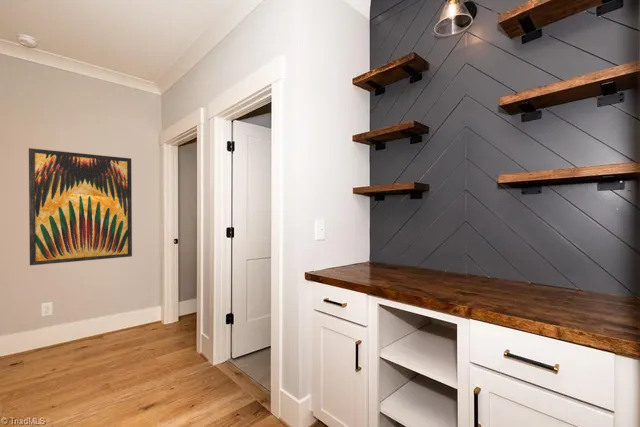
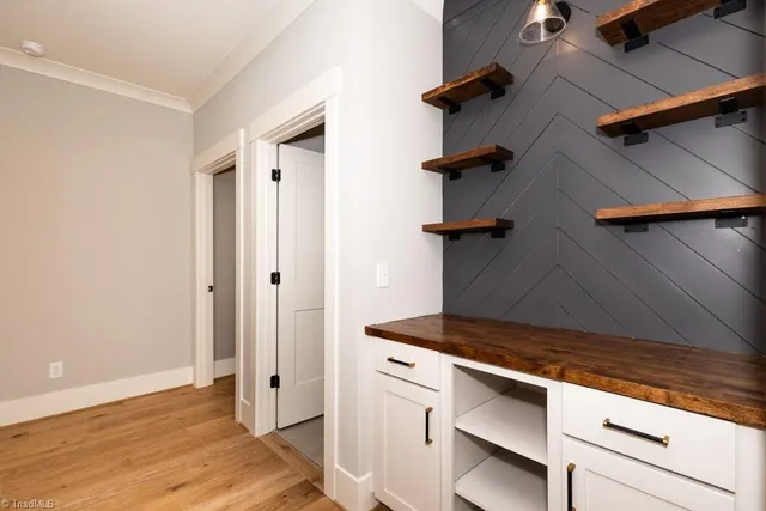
- wall art (84, 207)
